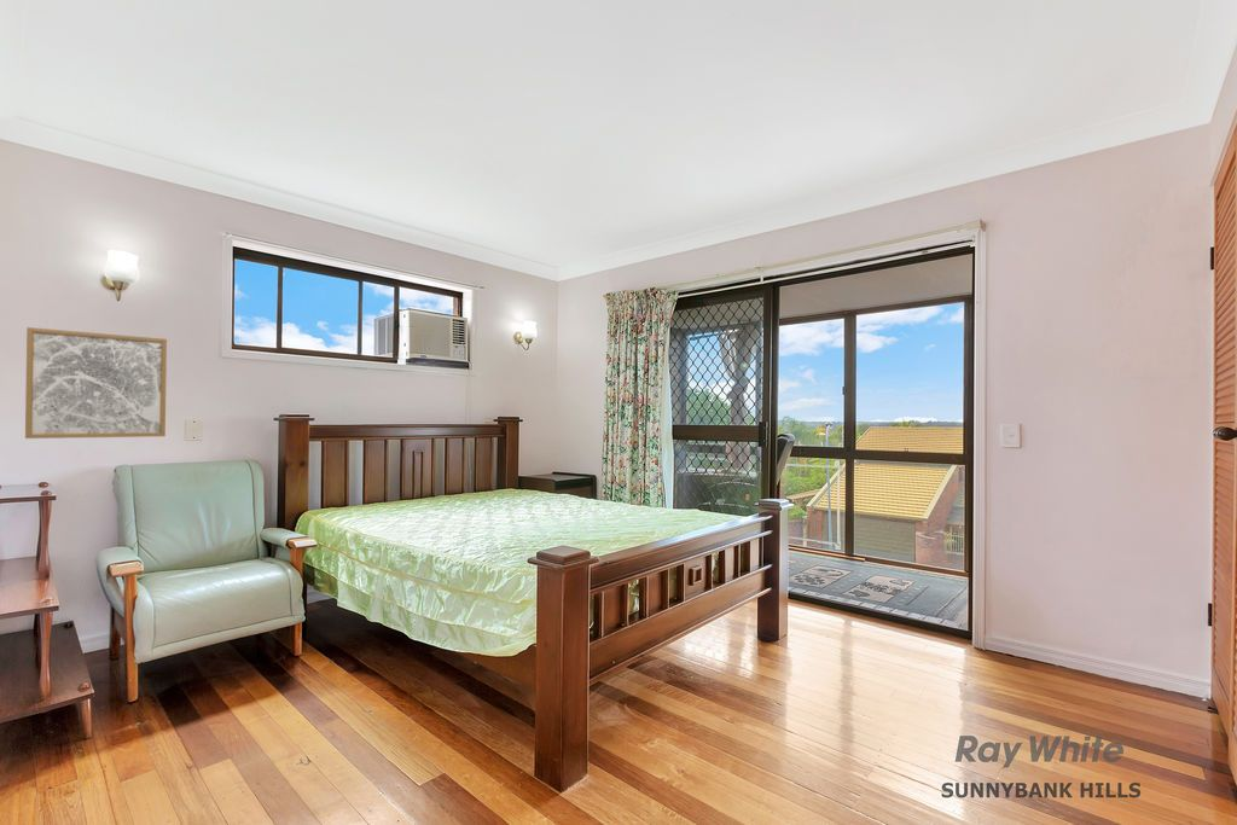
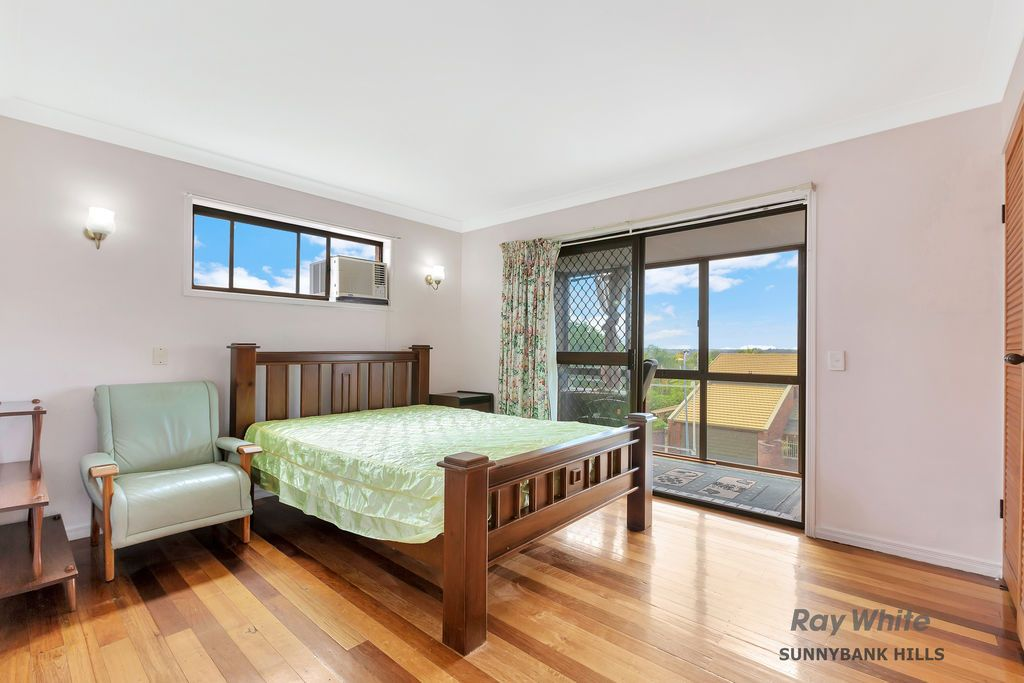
- wall art (100, 385)
